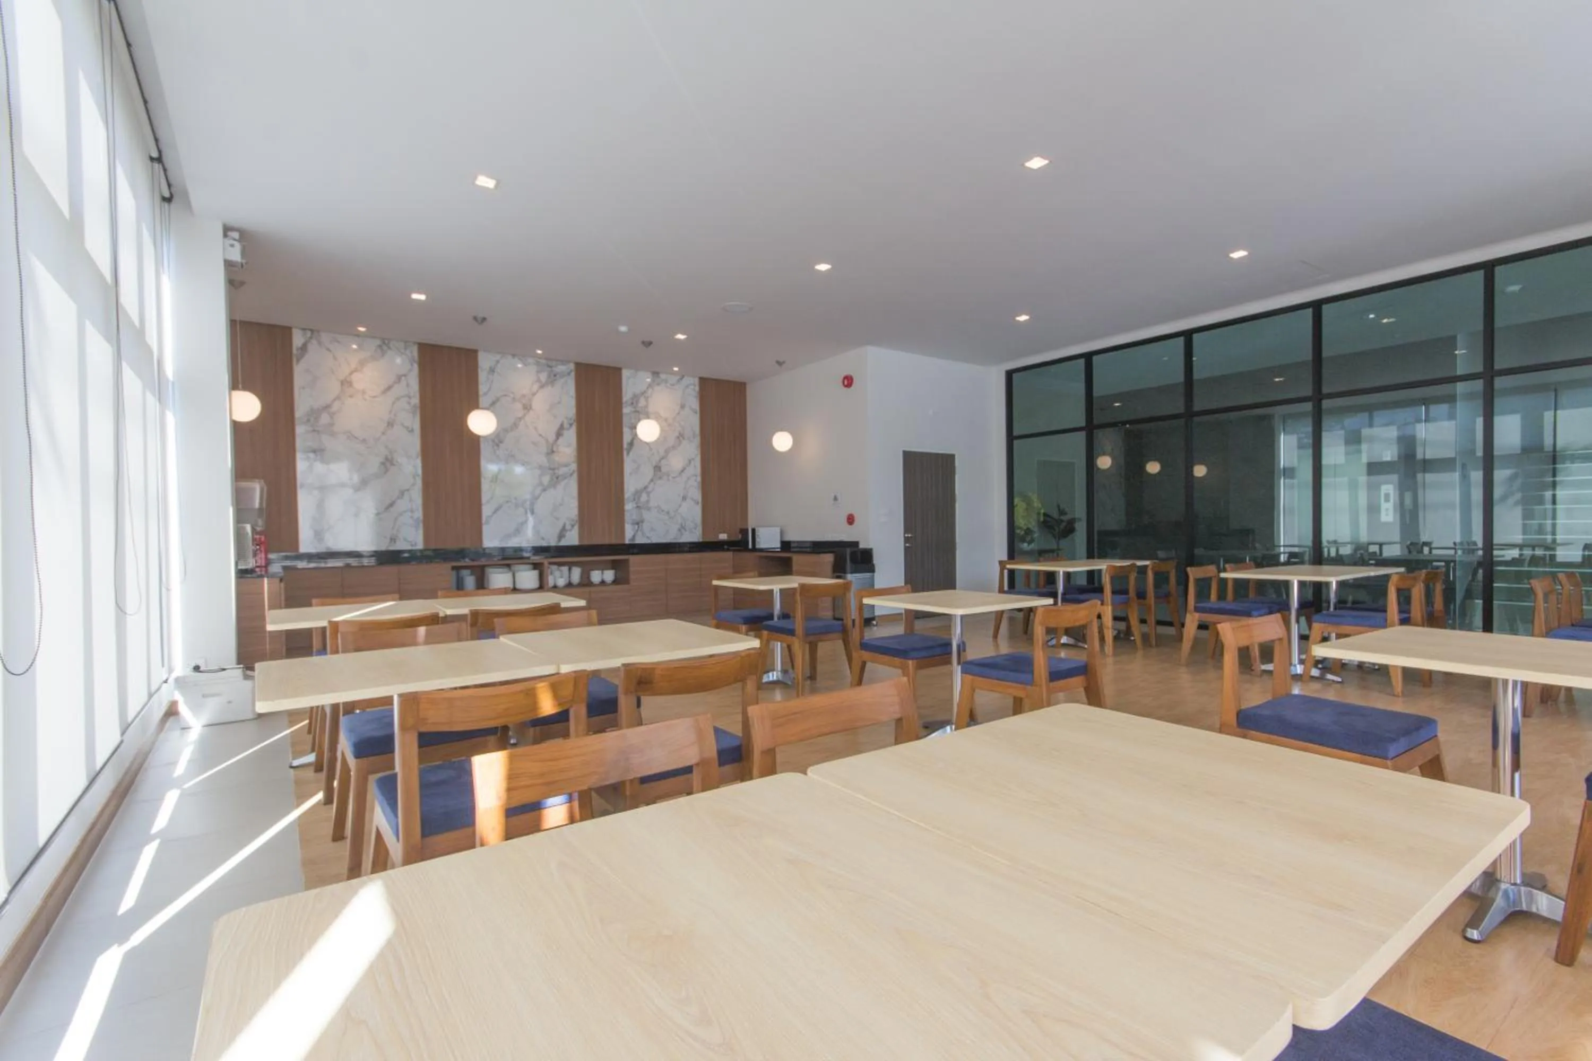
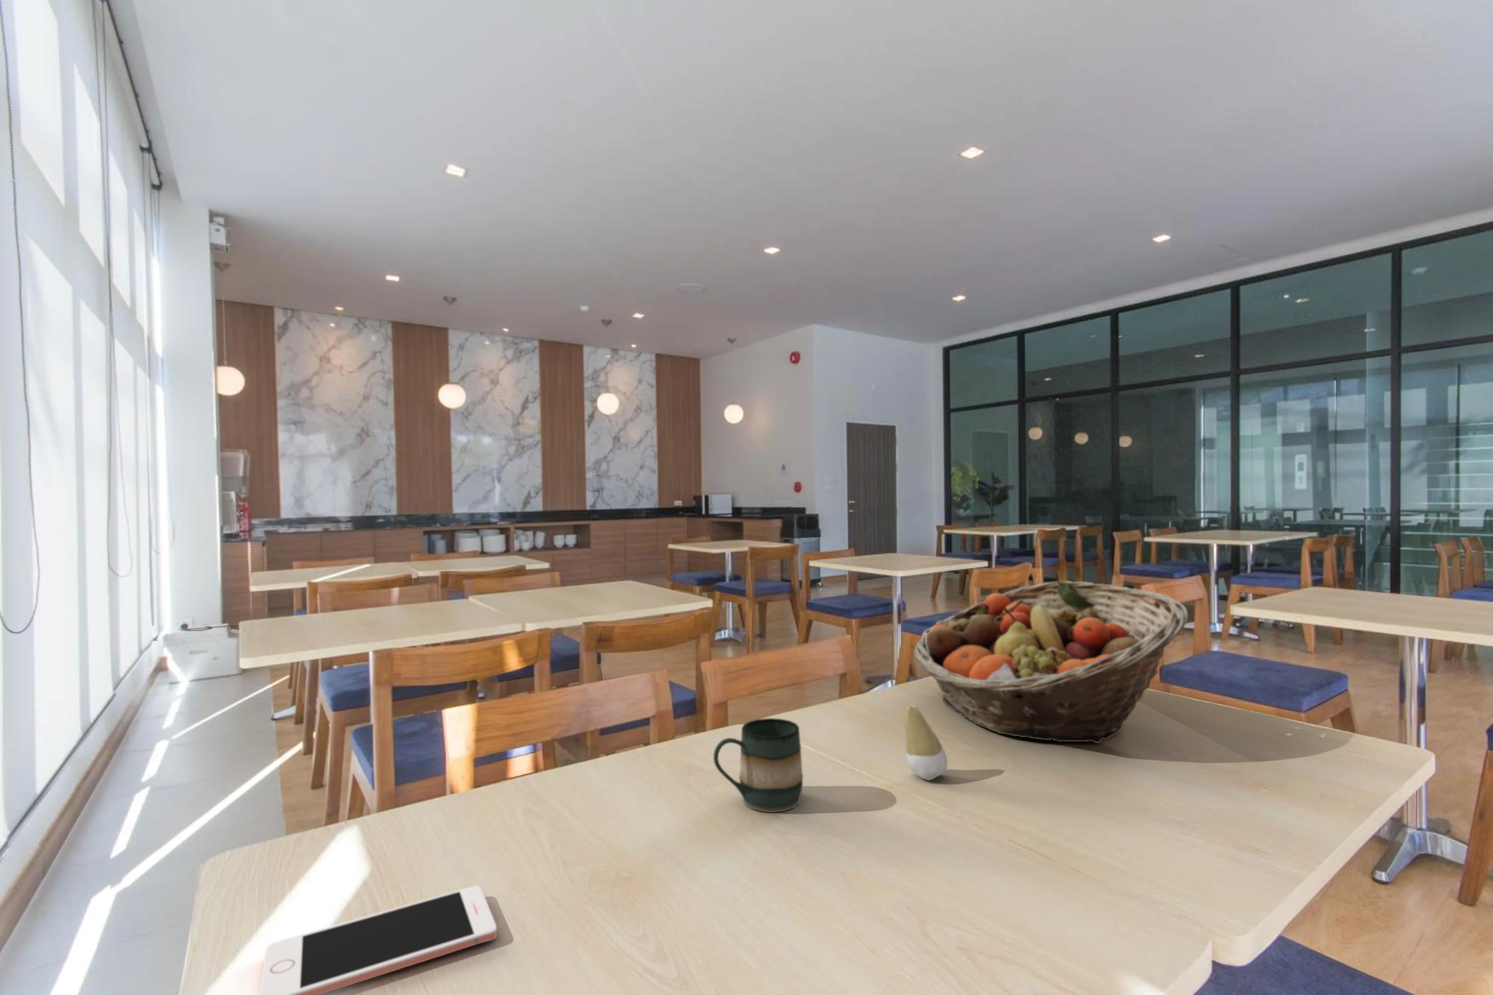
+ fruit basket (1039, 650)
+ cell phone (383, 942)
+ tooth (928, 742)
+ mug (758, 765)
